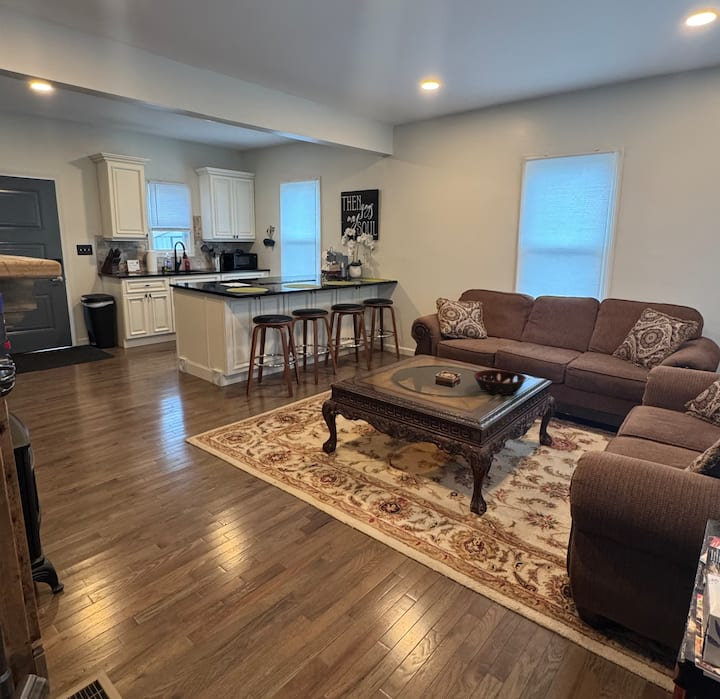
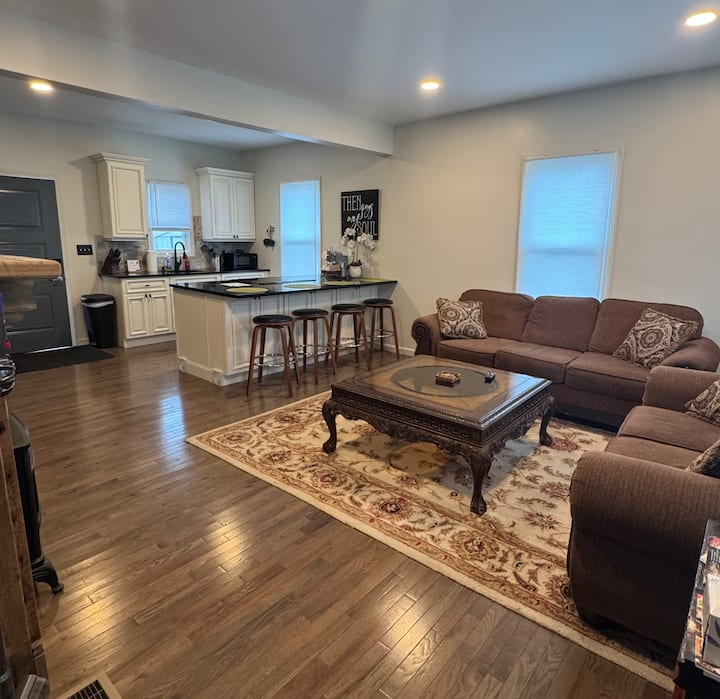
- decorative bowl (499, 383)
